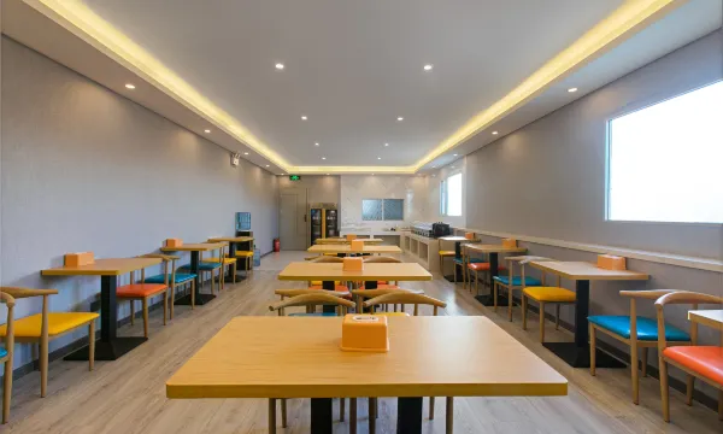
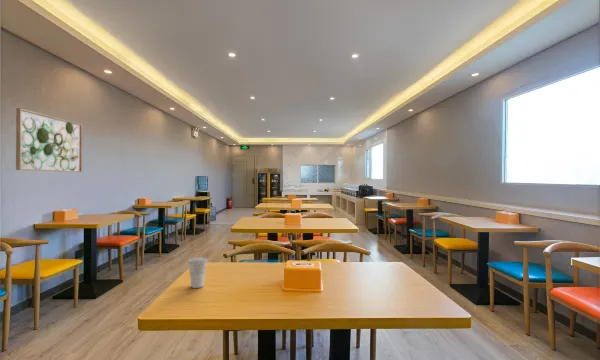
+ cup (197, 272)
+ wall art (54, 144)
